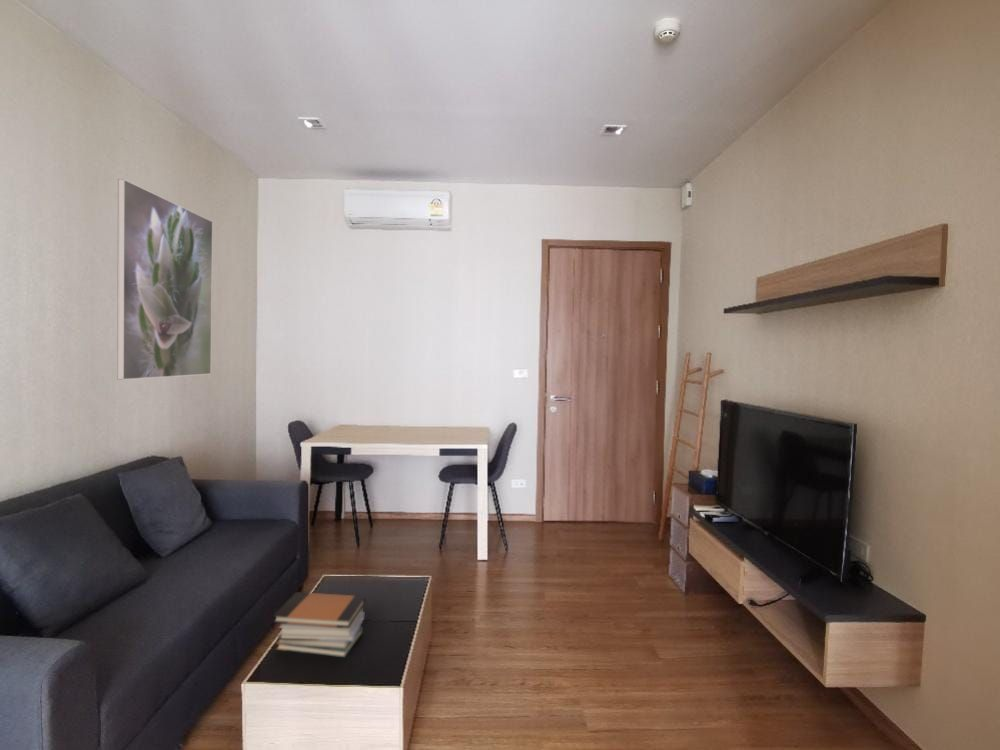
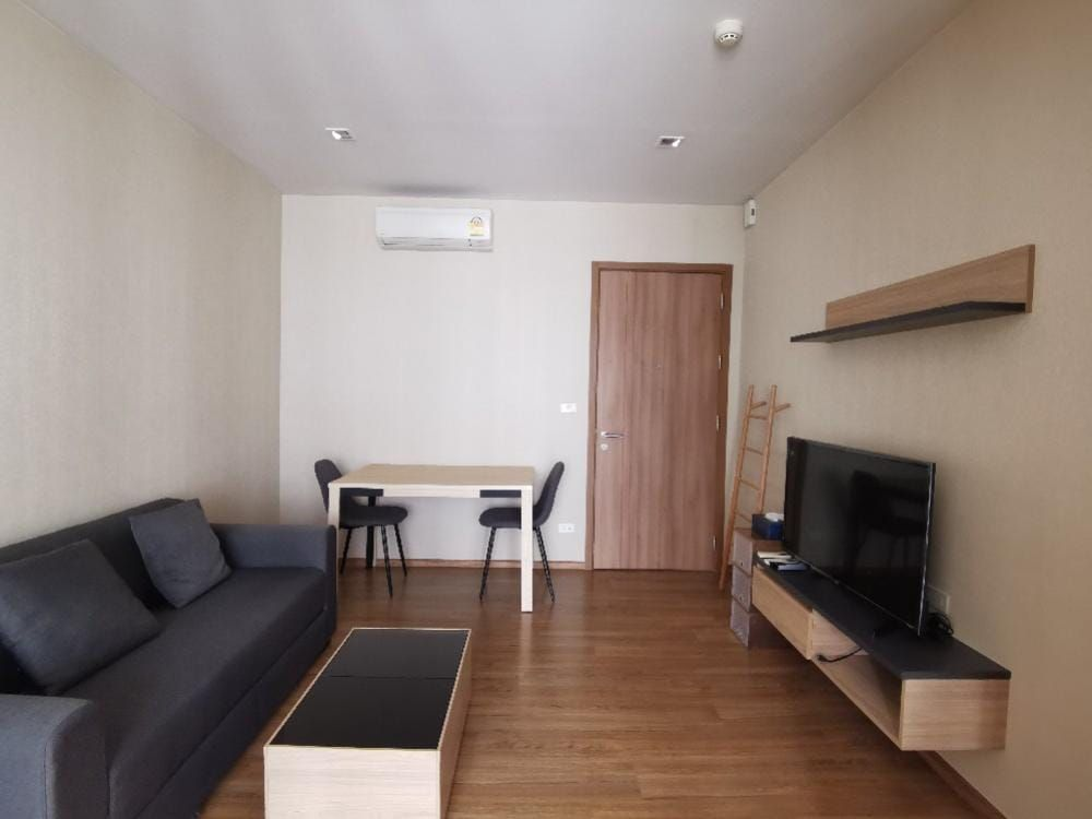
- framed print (171, 290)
- book stack (321, 623)
